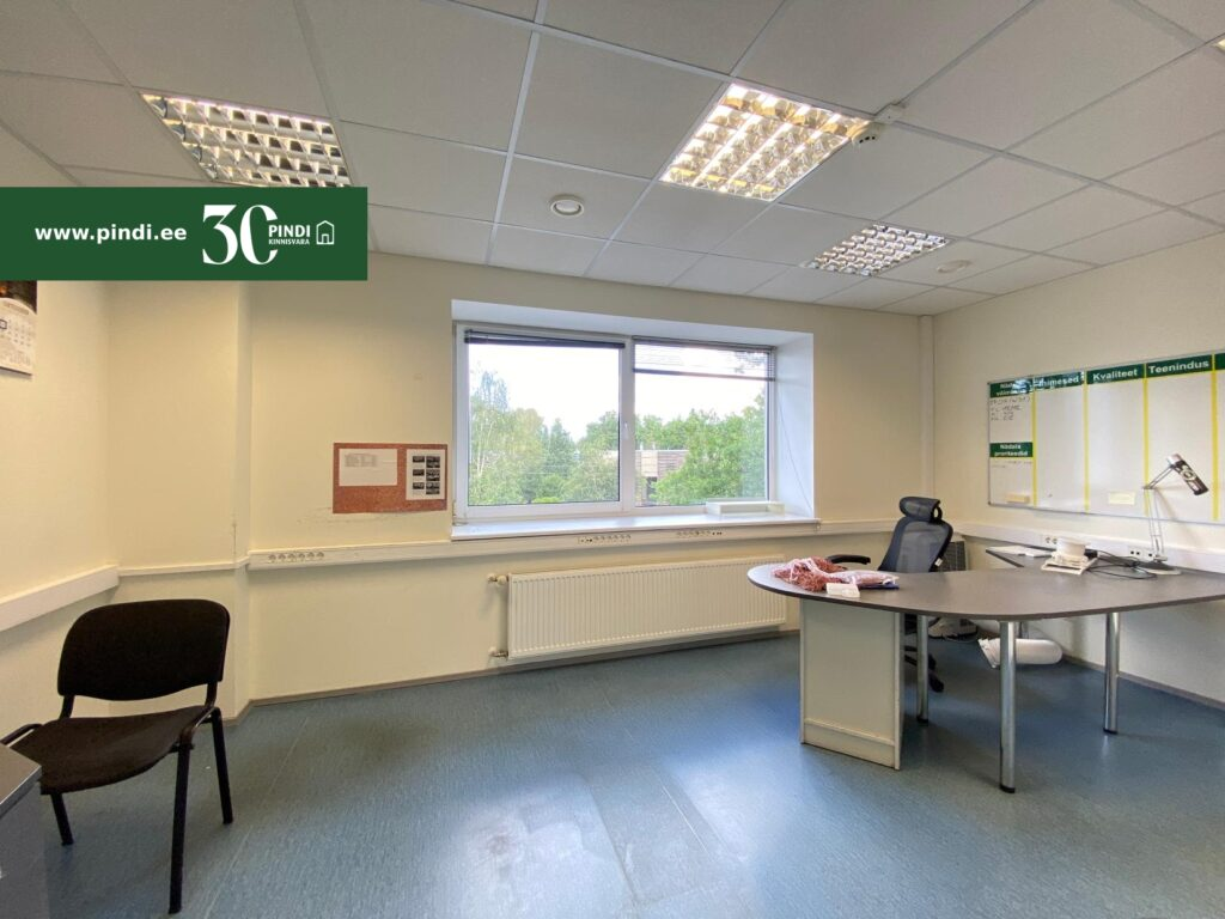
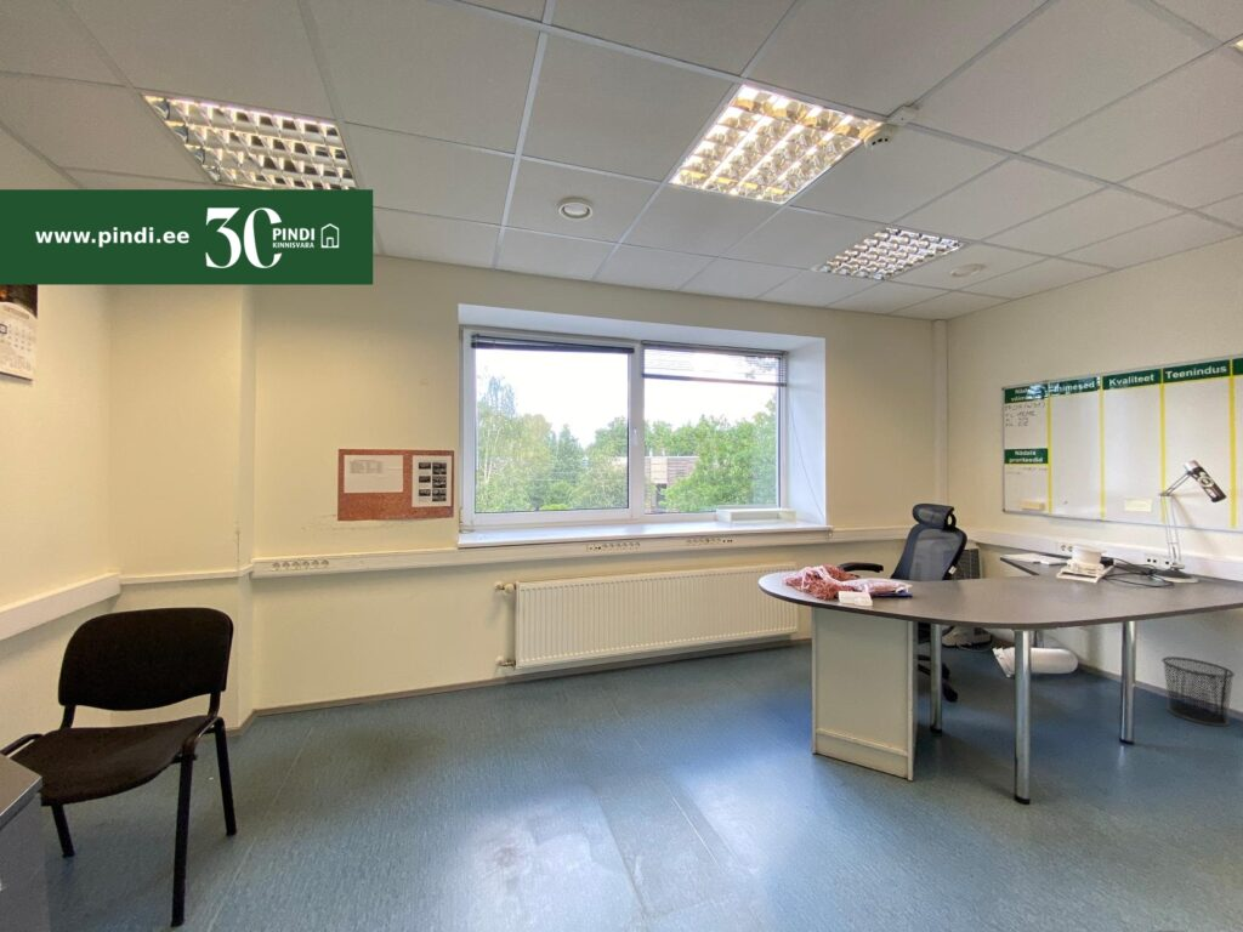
+ waste bin (1197, 689)
